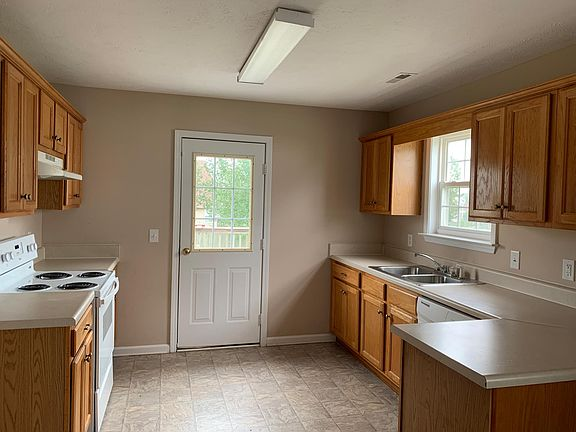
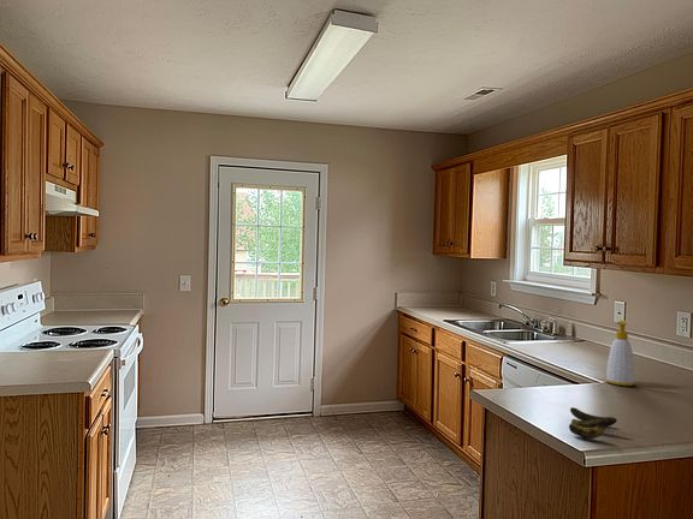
+ soap bottle (621, 352)
+ banana (591, 423)
